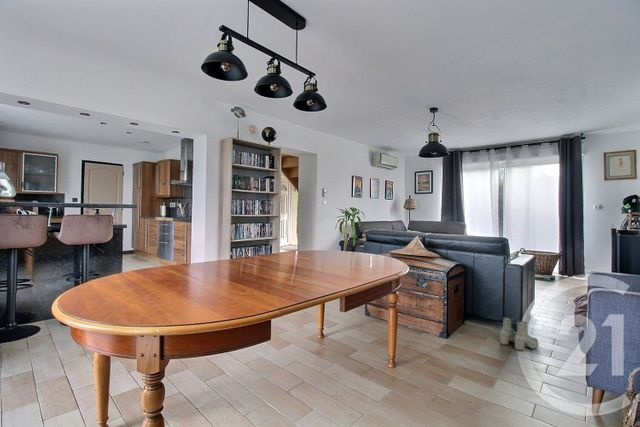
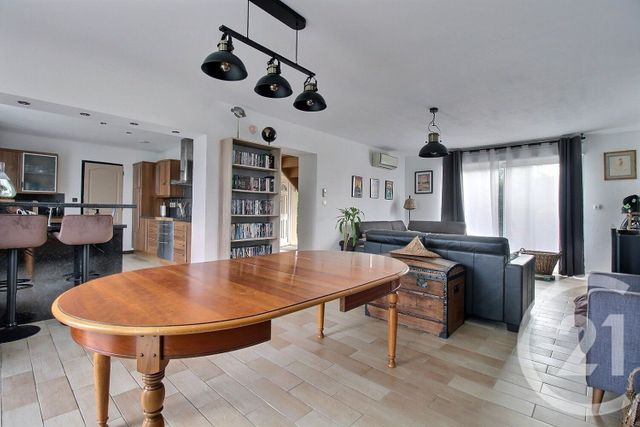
- boots (518, 331)
